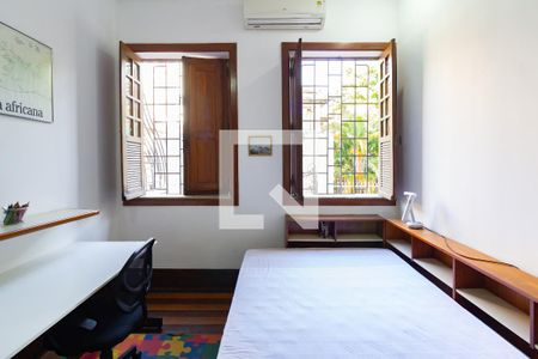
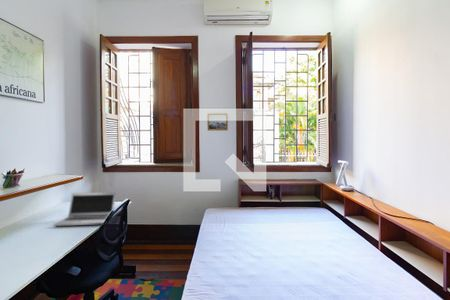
+ laptop (87, 207)
